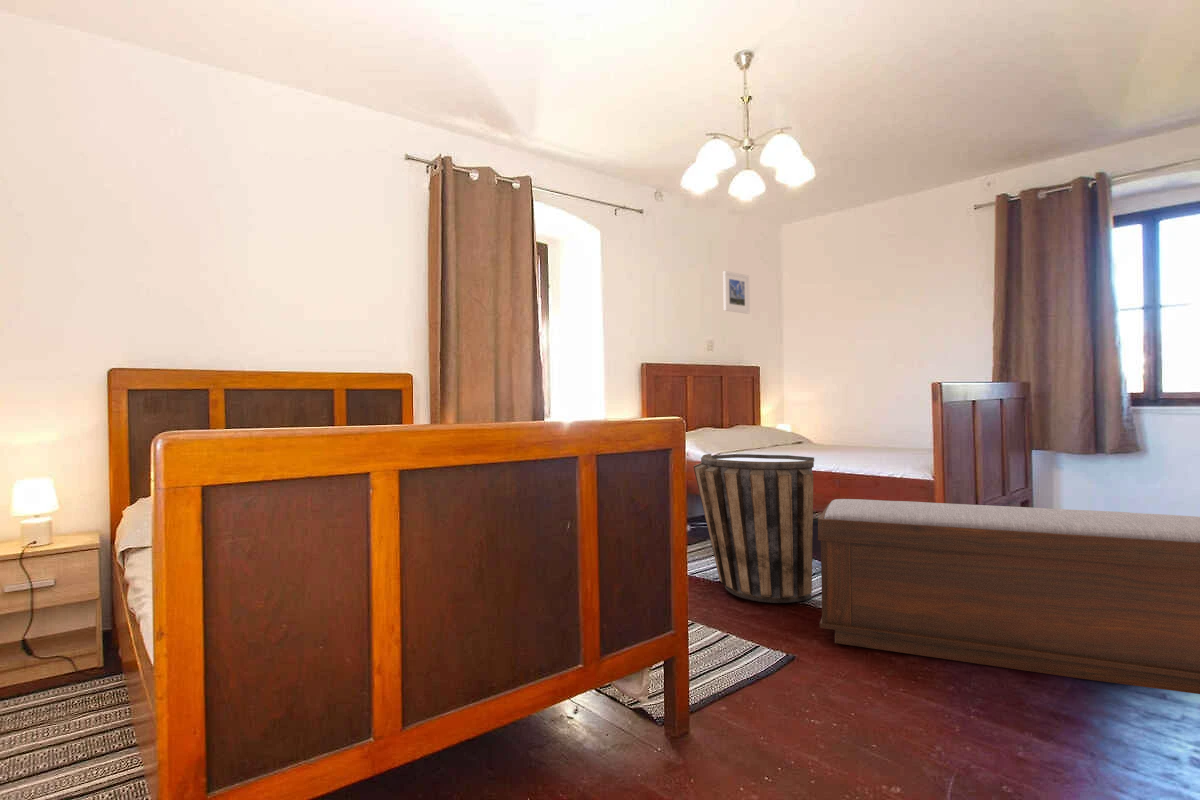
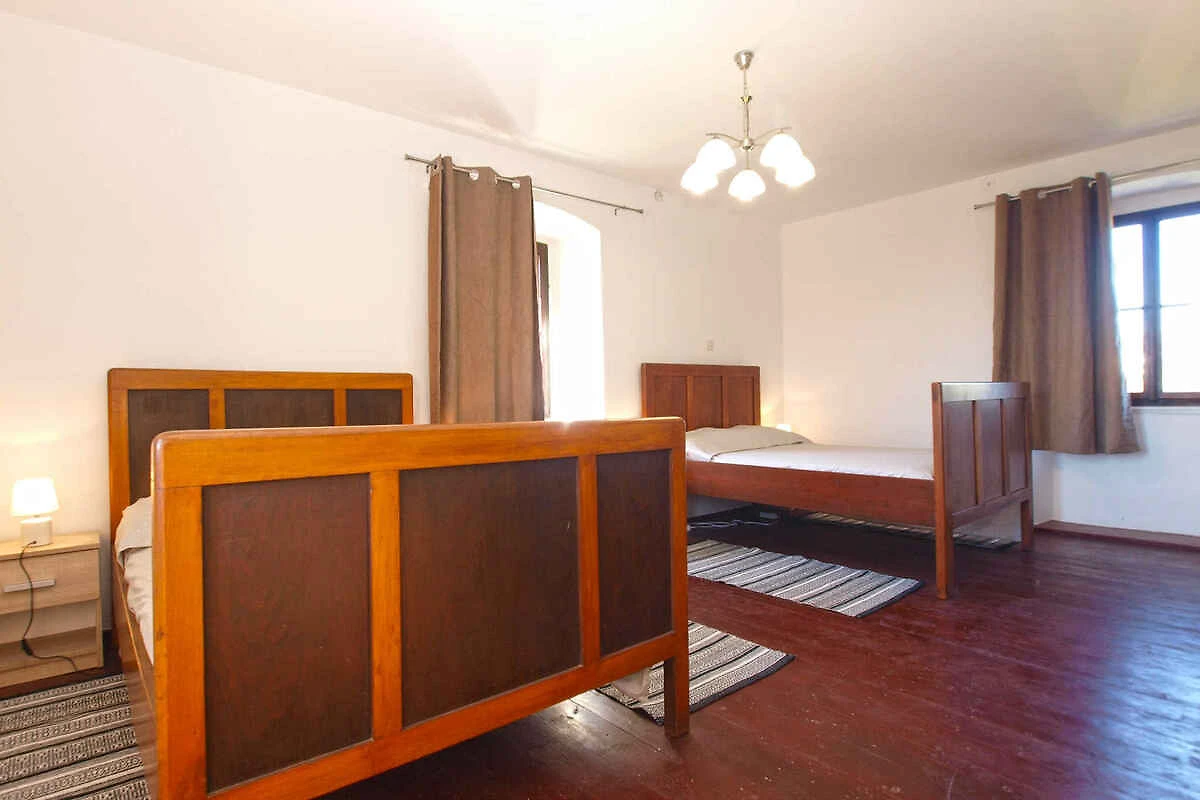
- basket (752, 521)
- bench (1014, 581)
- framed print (736, 292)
